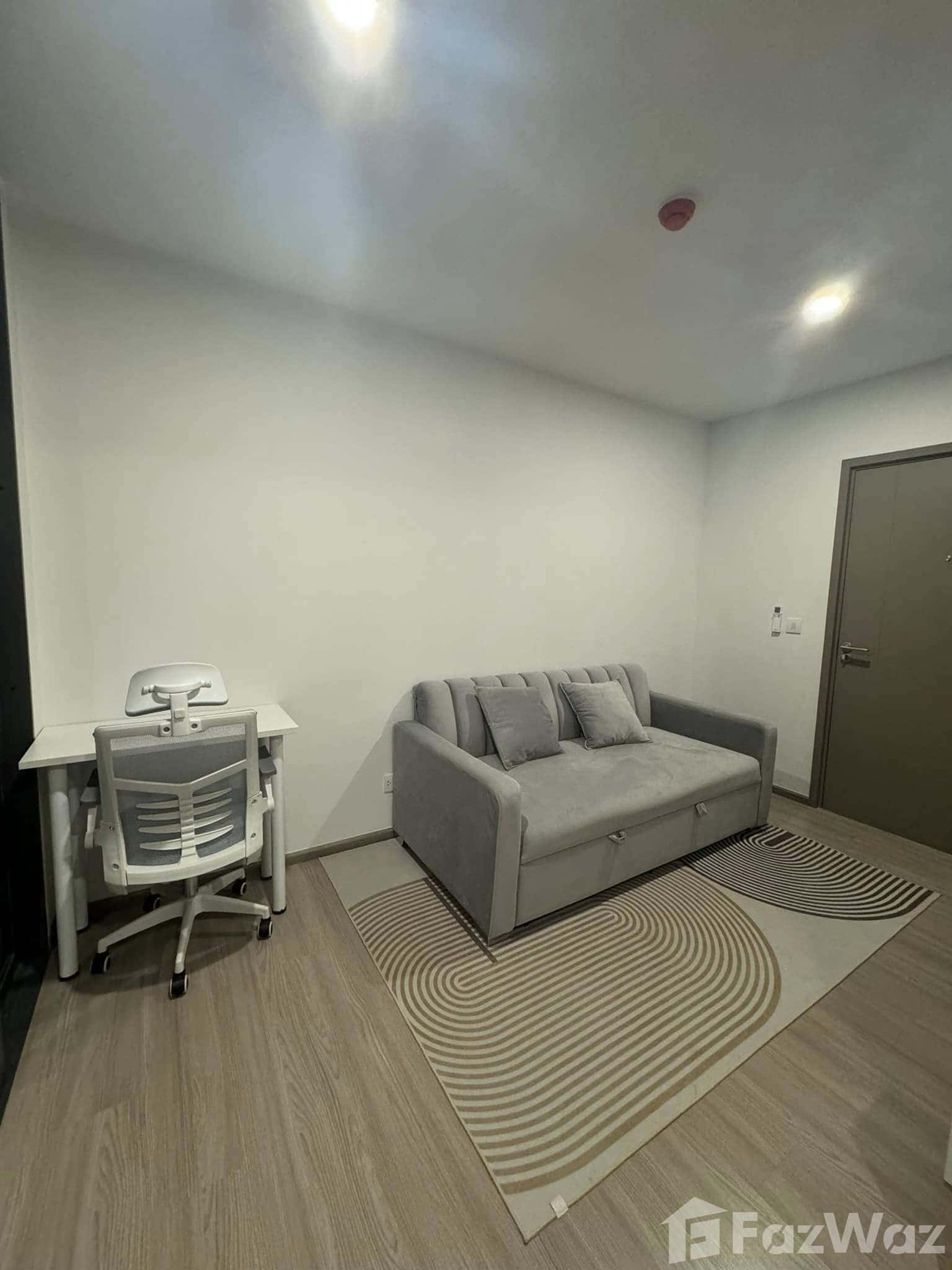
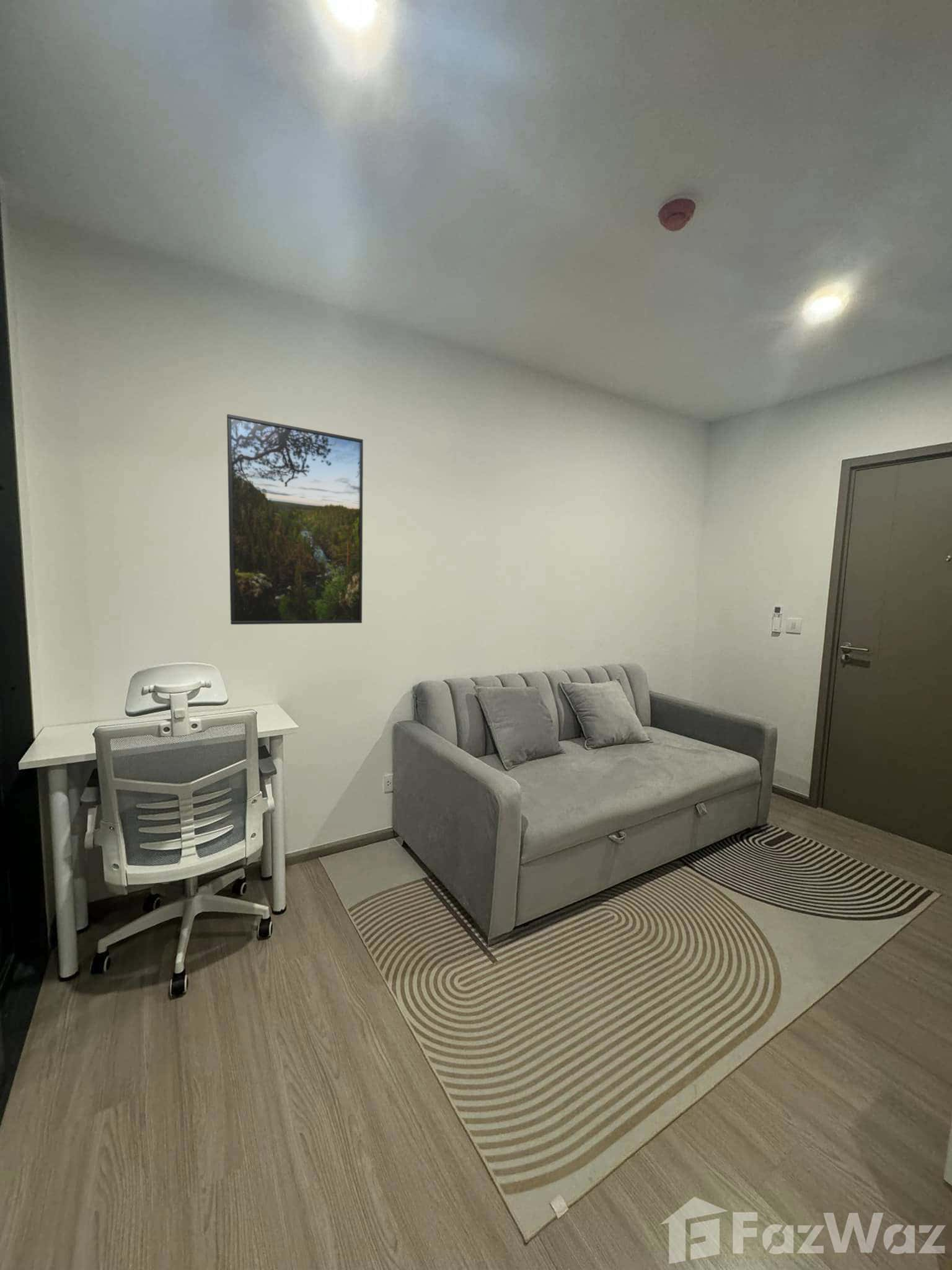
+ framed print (300, 527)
